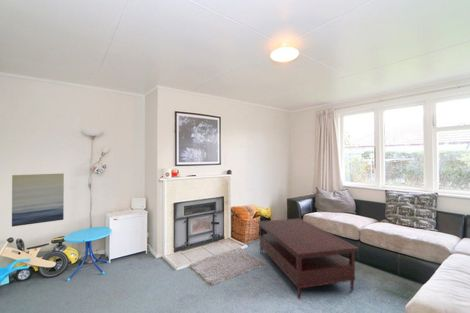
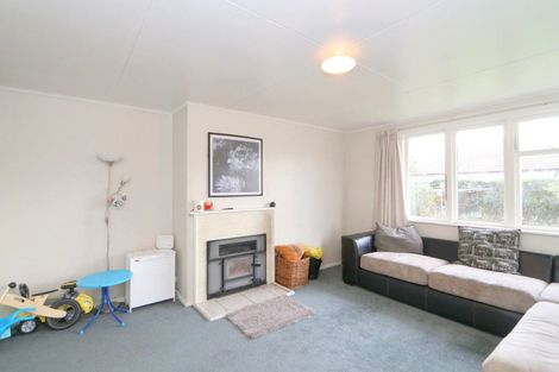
- wall art (39, 198)
- coffee table (299, 250)
